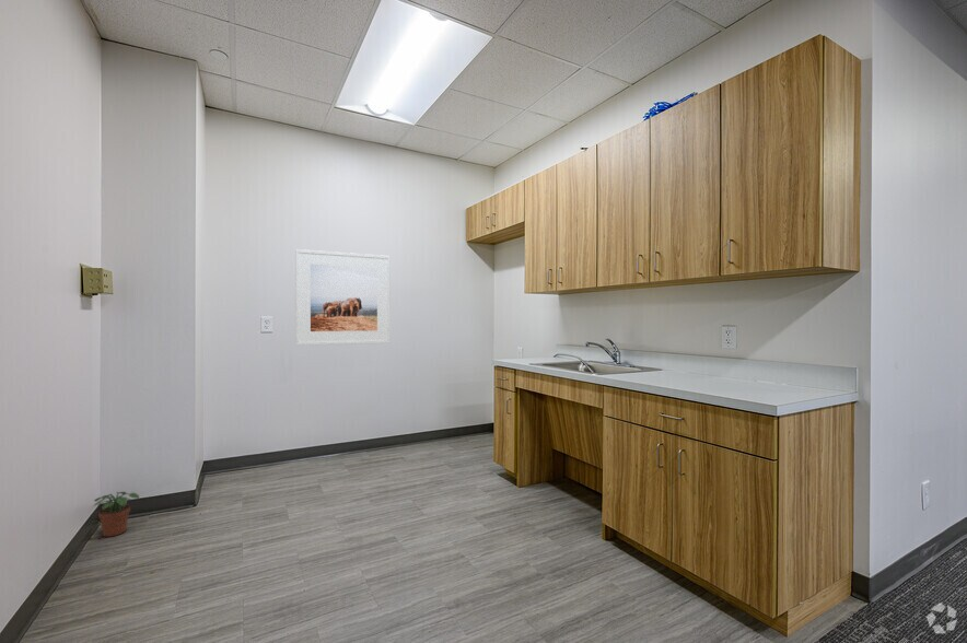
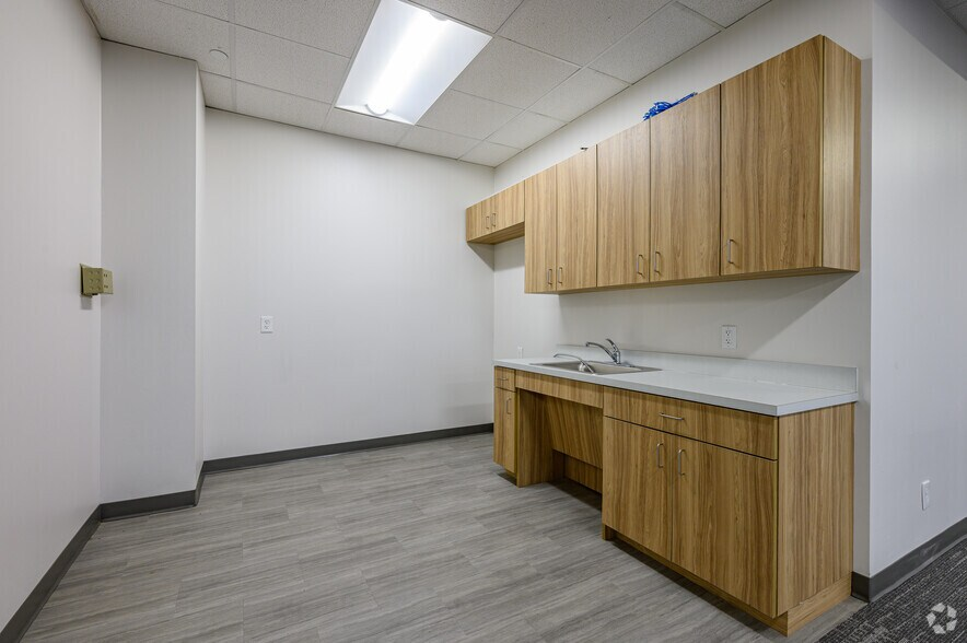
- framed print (345, 299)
- potted plant (116, 513)
